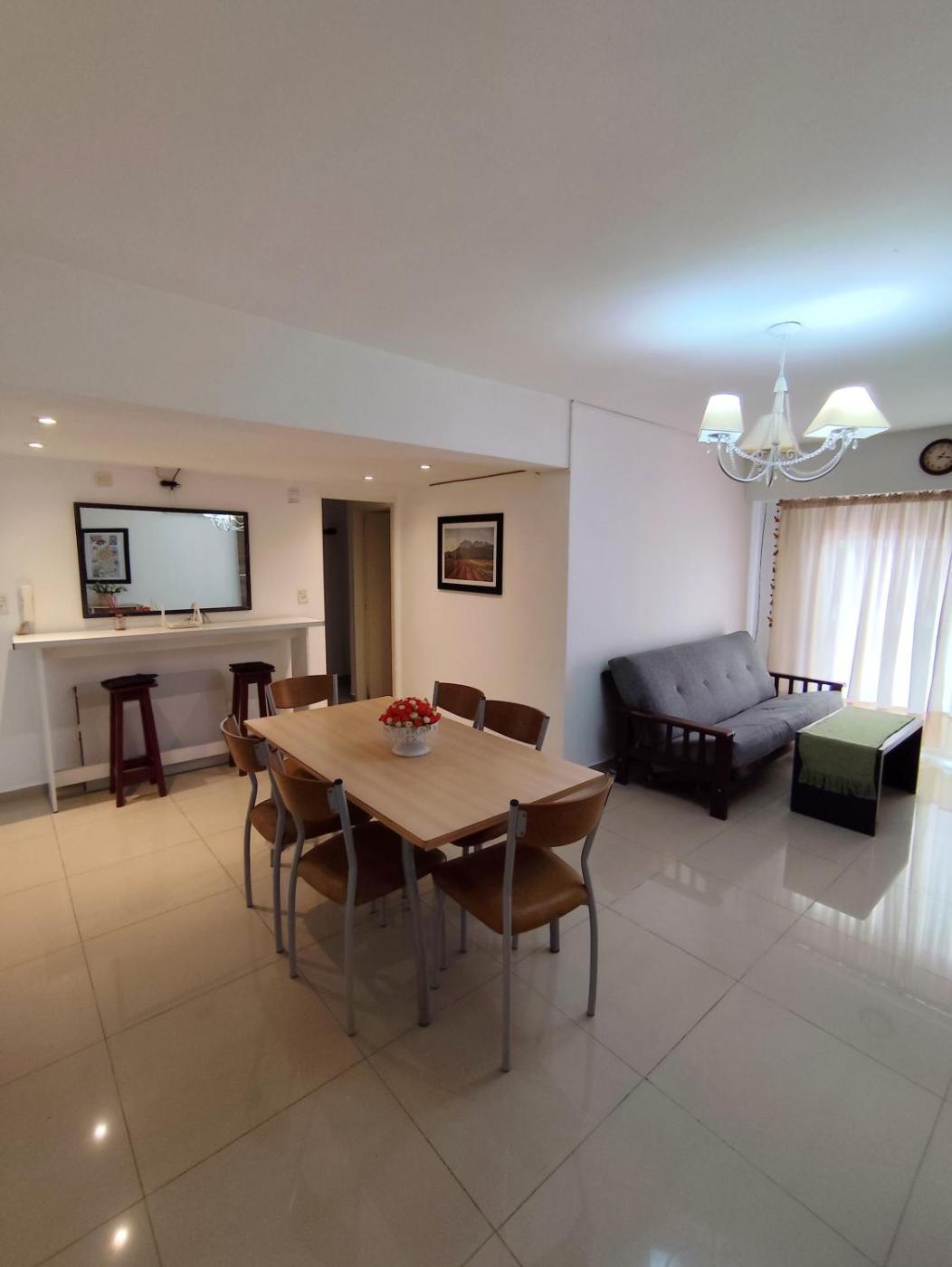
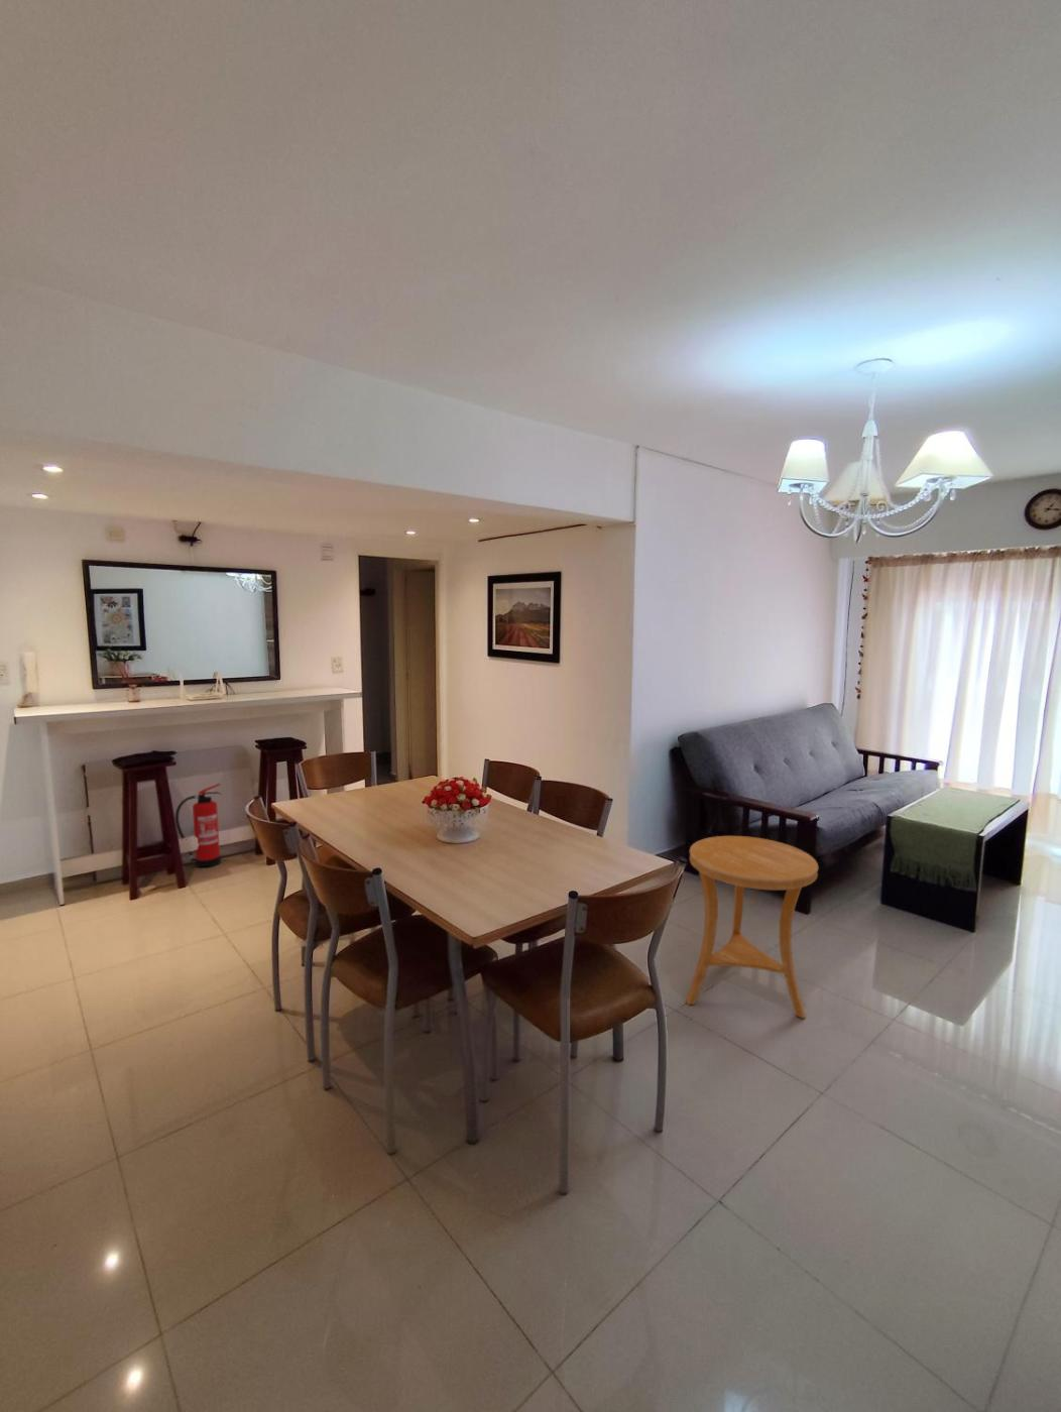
+ fire extinguisher (199, 826)
+ side table (740, 926)
